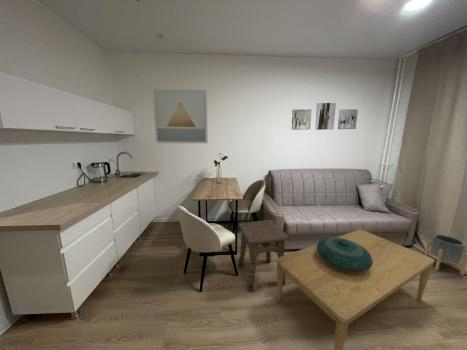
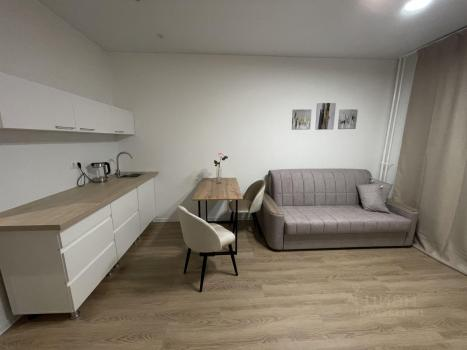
- decorative bowl (343, 250)
- wall art (181, 117)
- planter (445, 253)
- coffee table (352, 280)
- side table (261, 252)
